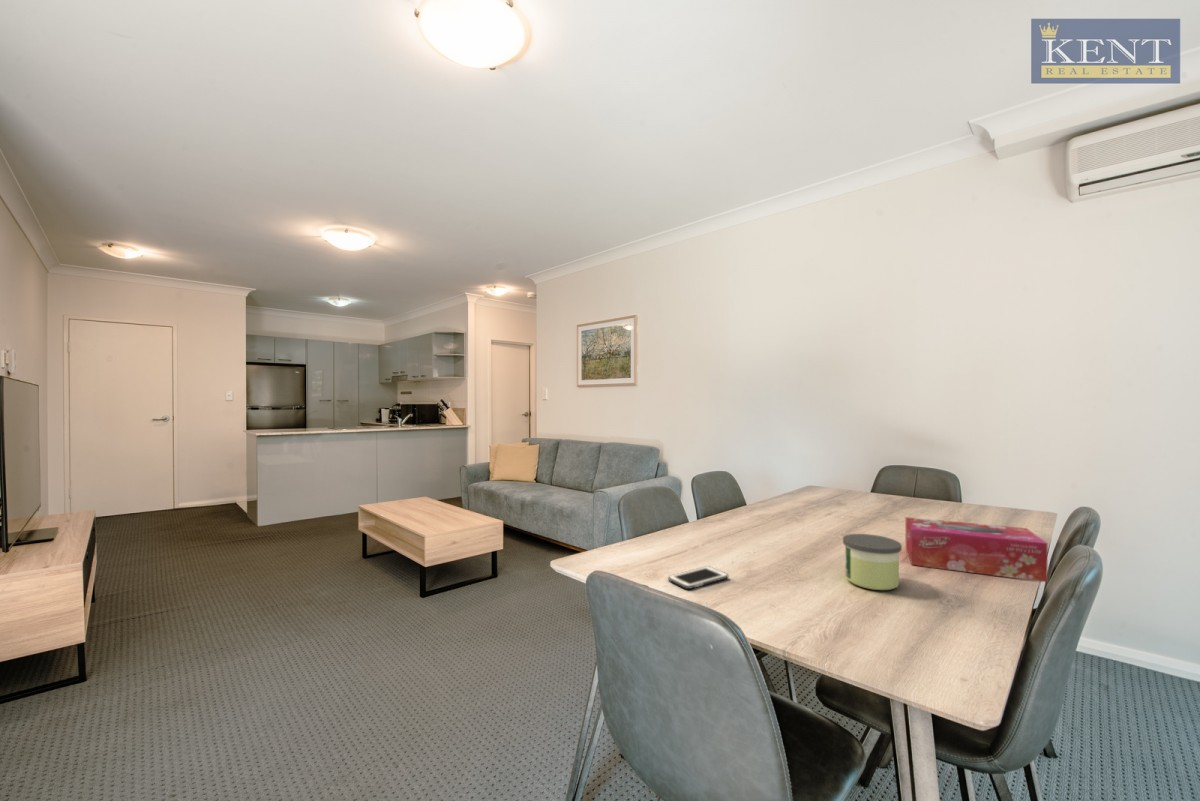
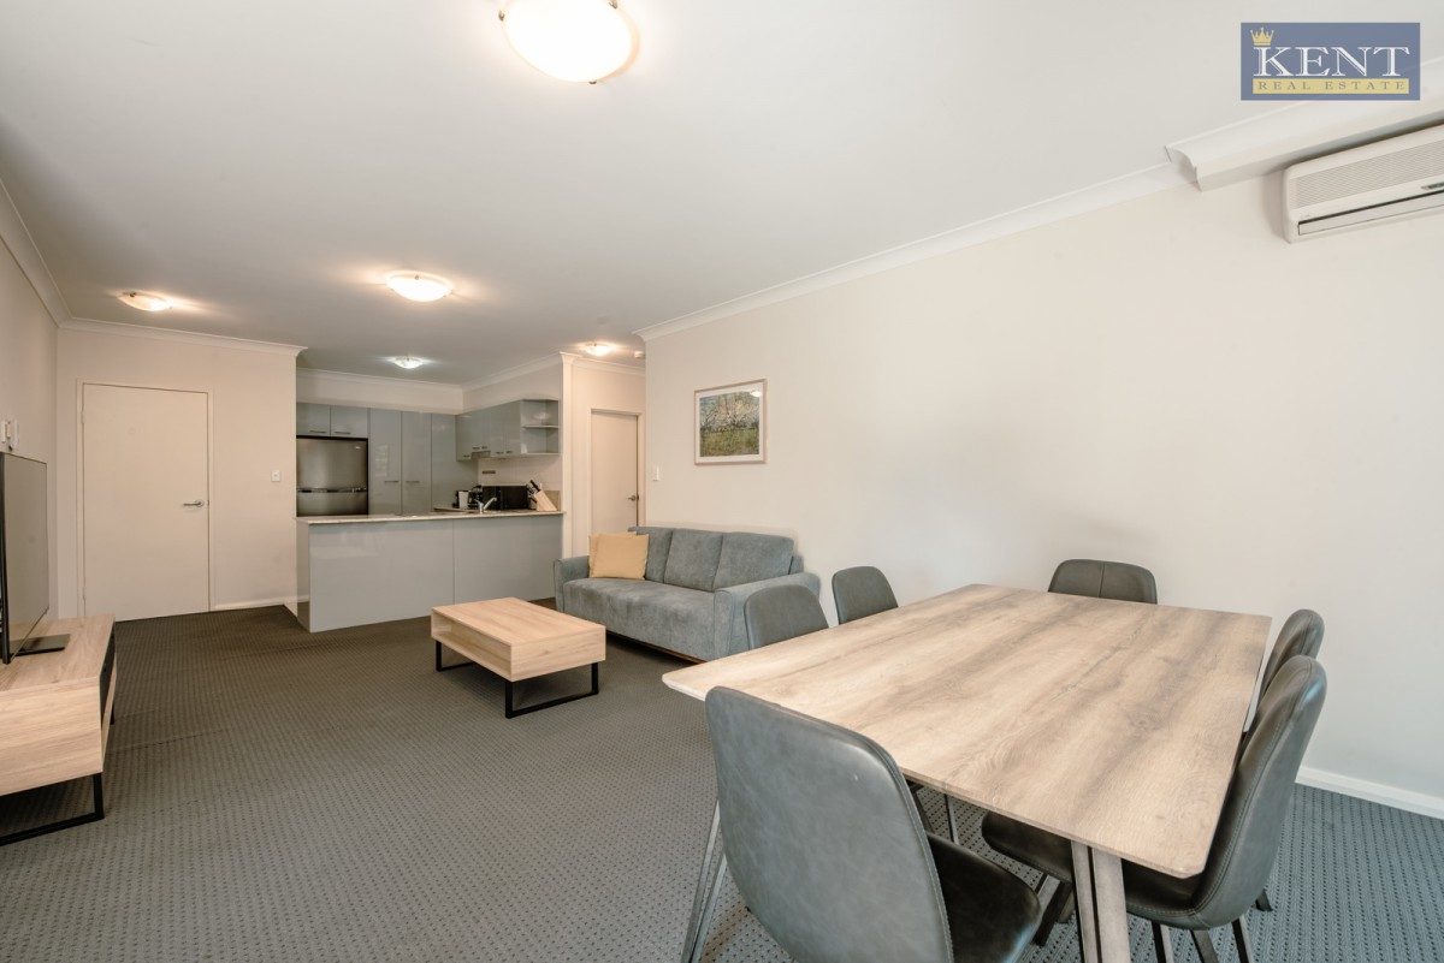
- tissue box (969, 546)
- cell phone (698, 577)
- candle (871, 561)
